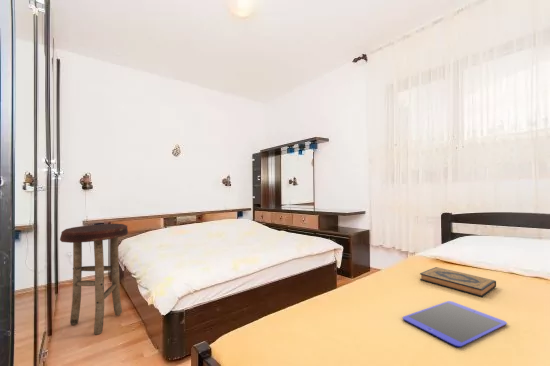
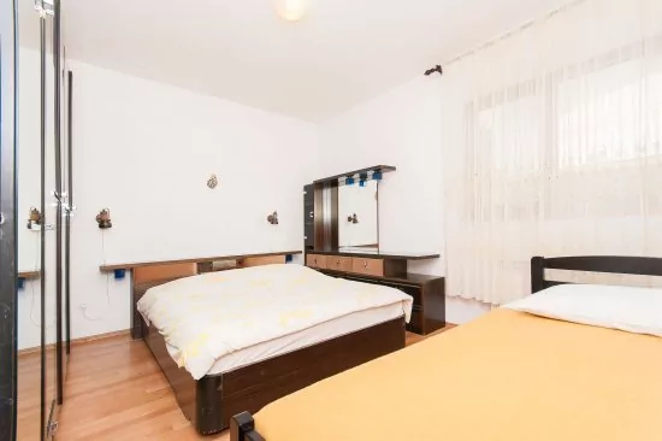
- hardback book (456, 279)
- tablet (453, 320)
- stool (96, 275)
